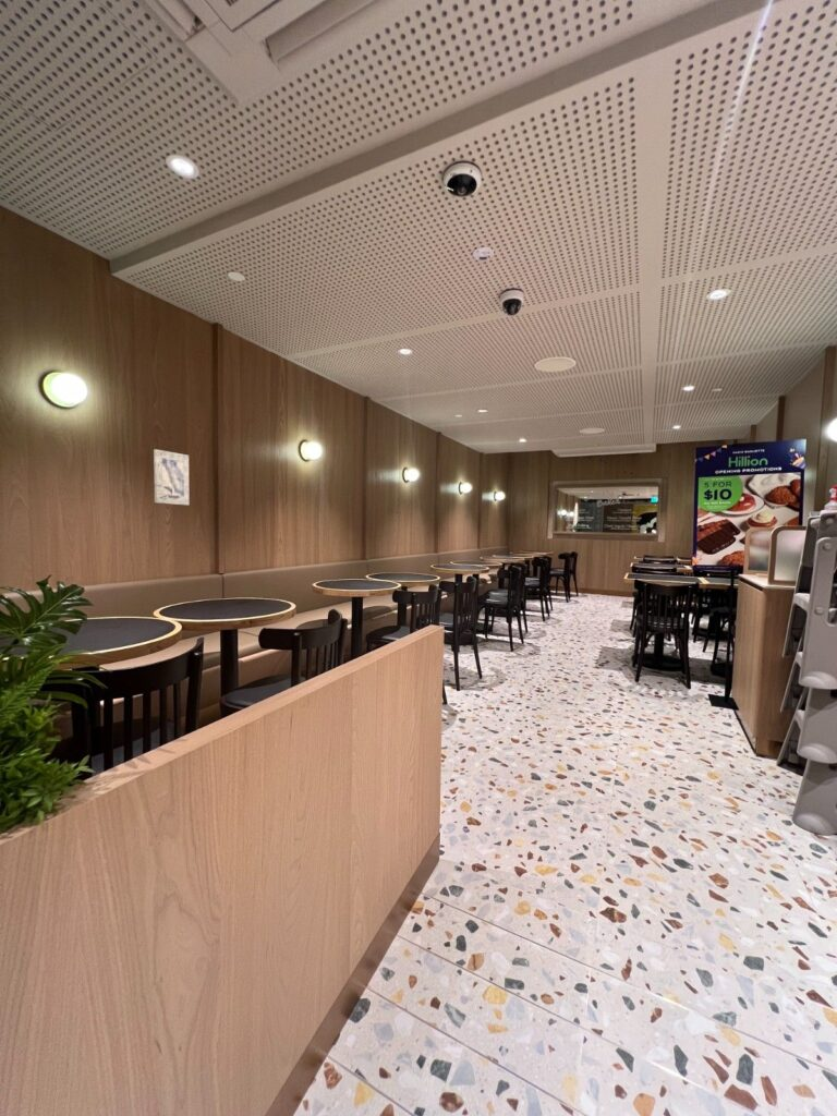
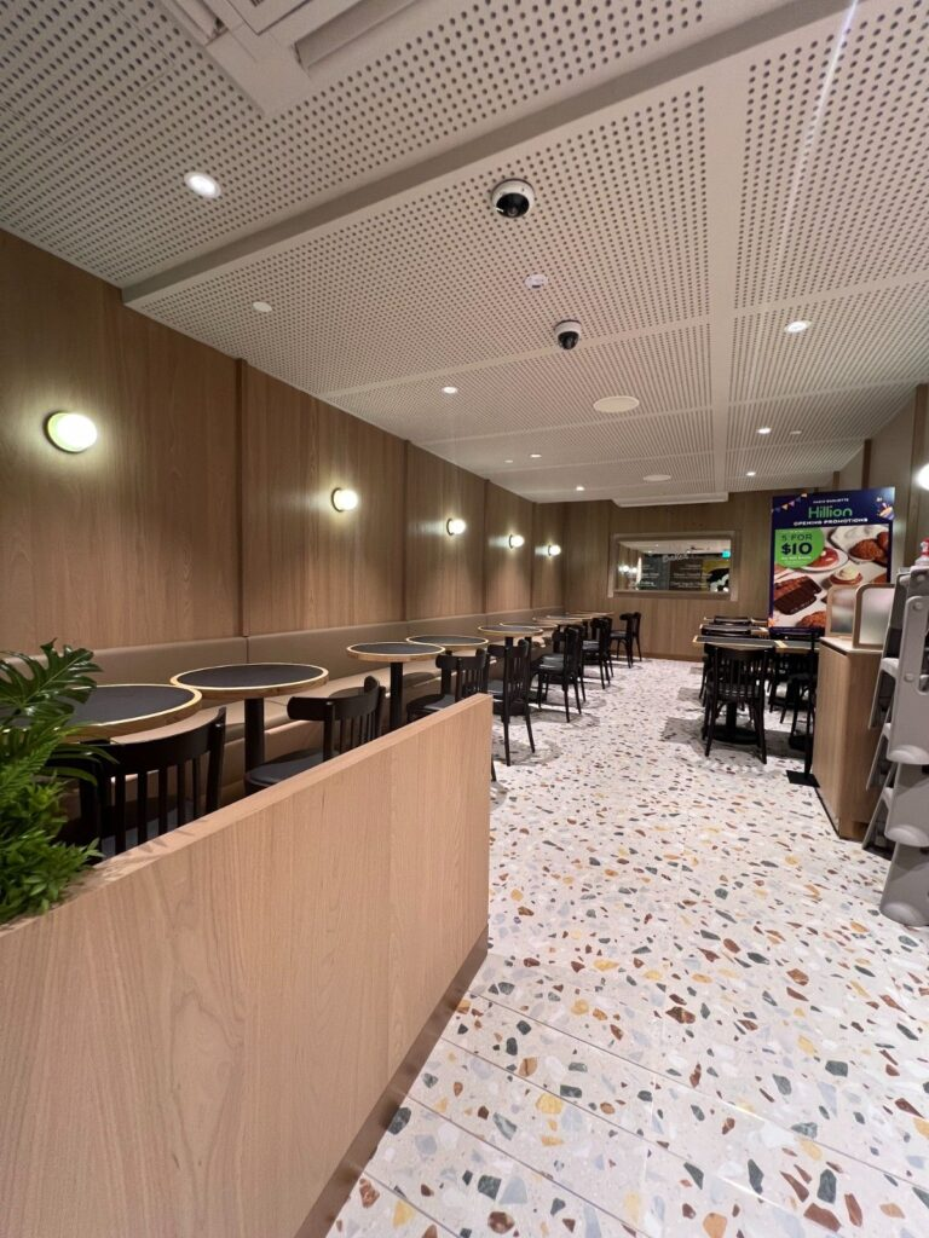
- wall art (171, 477)
